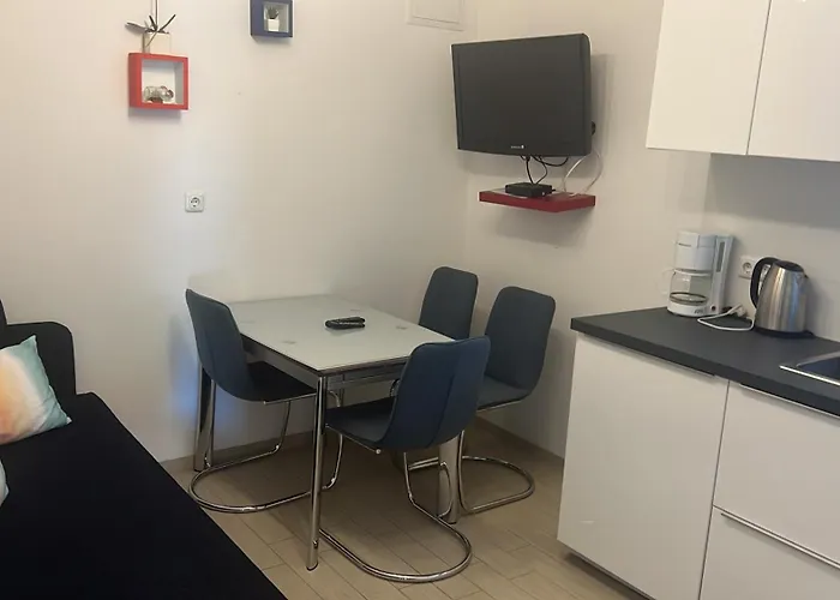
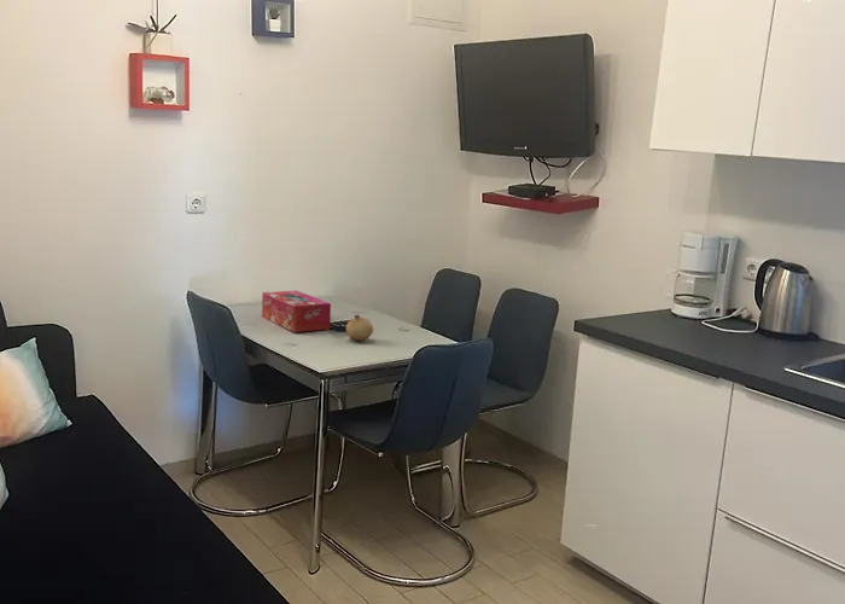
+ fruit (359, 327)
+ tissue box (295, 309)
